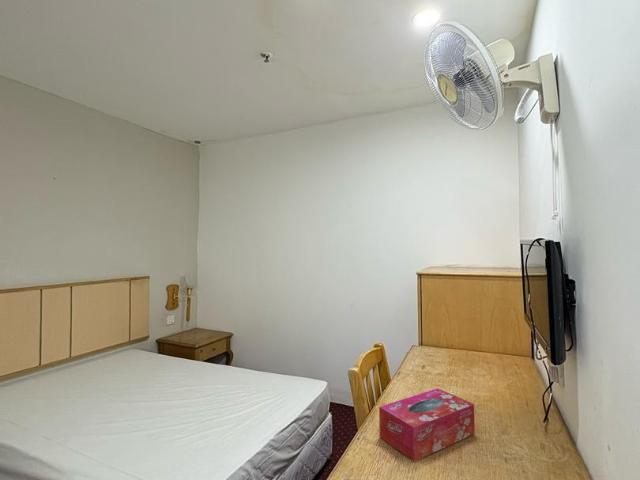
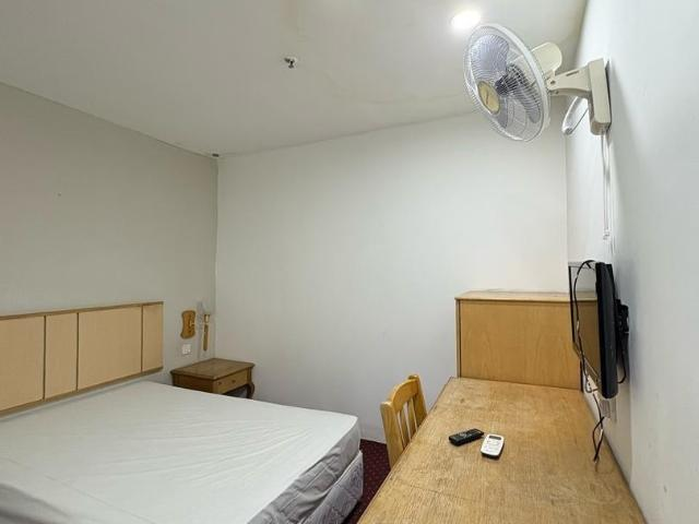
- tissue box (427, 420)
